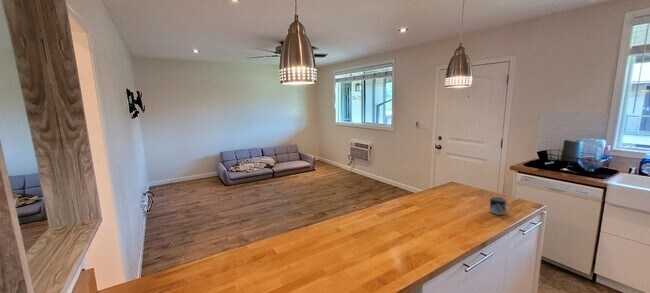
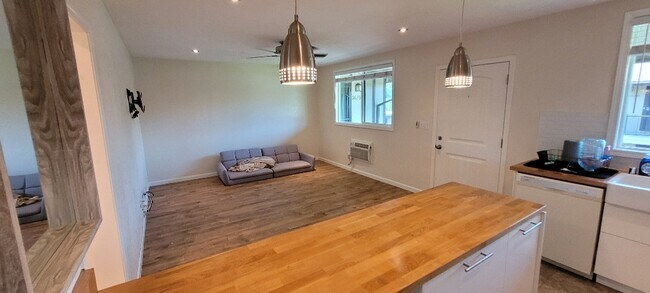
- mug (500, 206)
